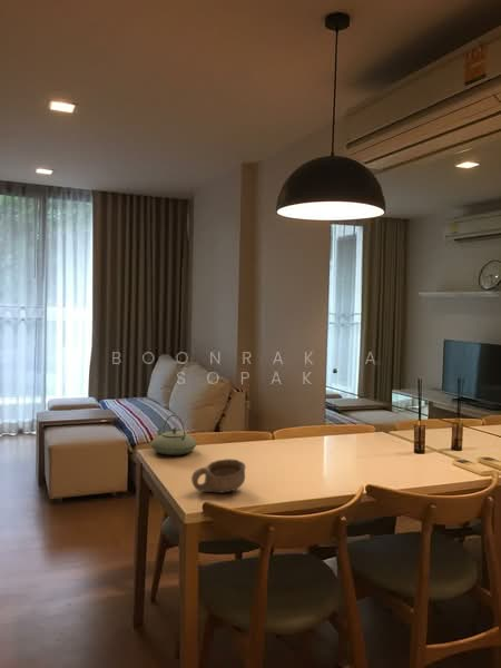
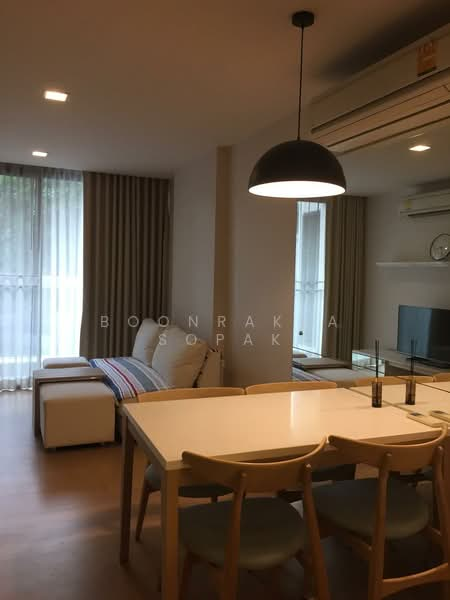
- bowl (218, 477)
- teapot (171, 432)
